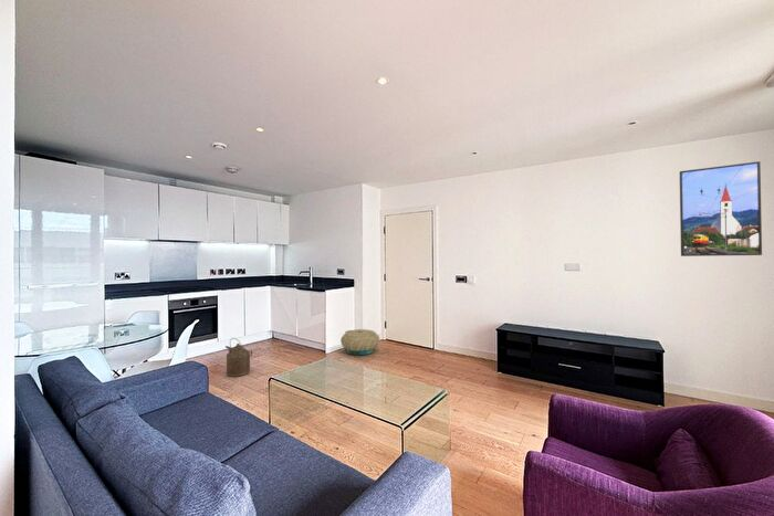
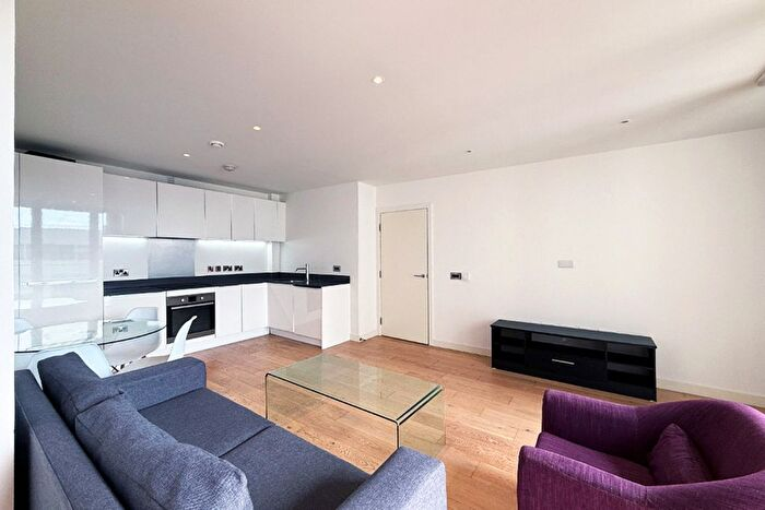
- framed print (718, 211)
- watering can (239, 355)
- basket (359, 340)
